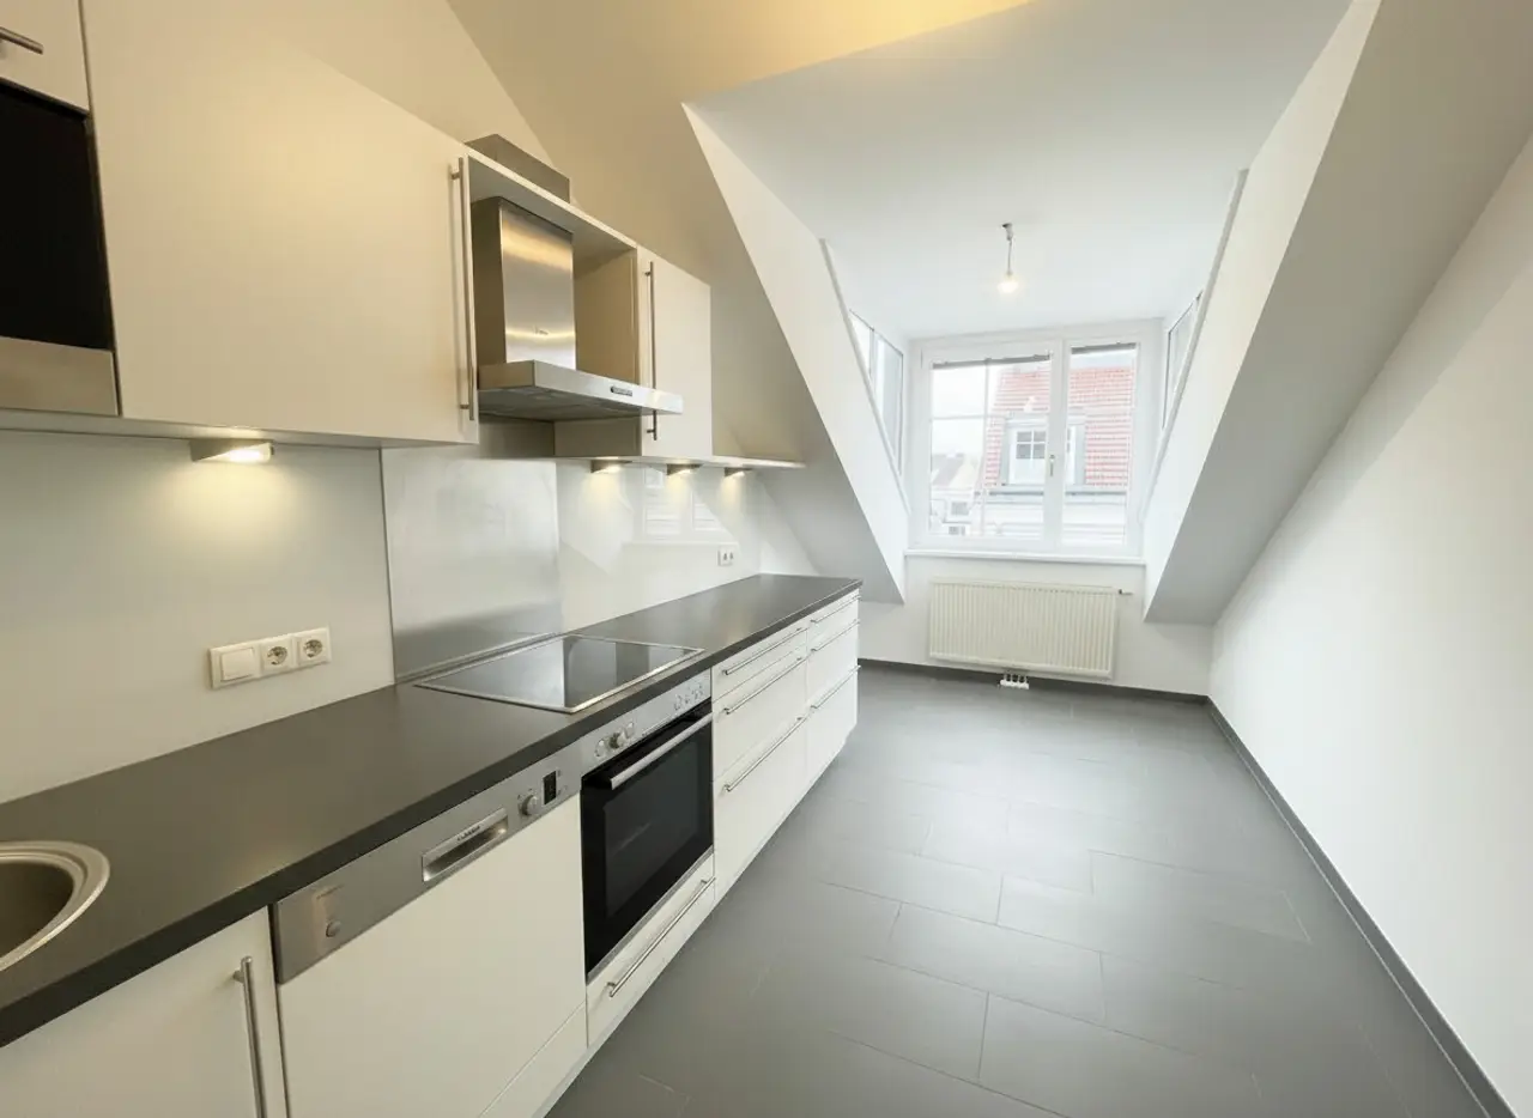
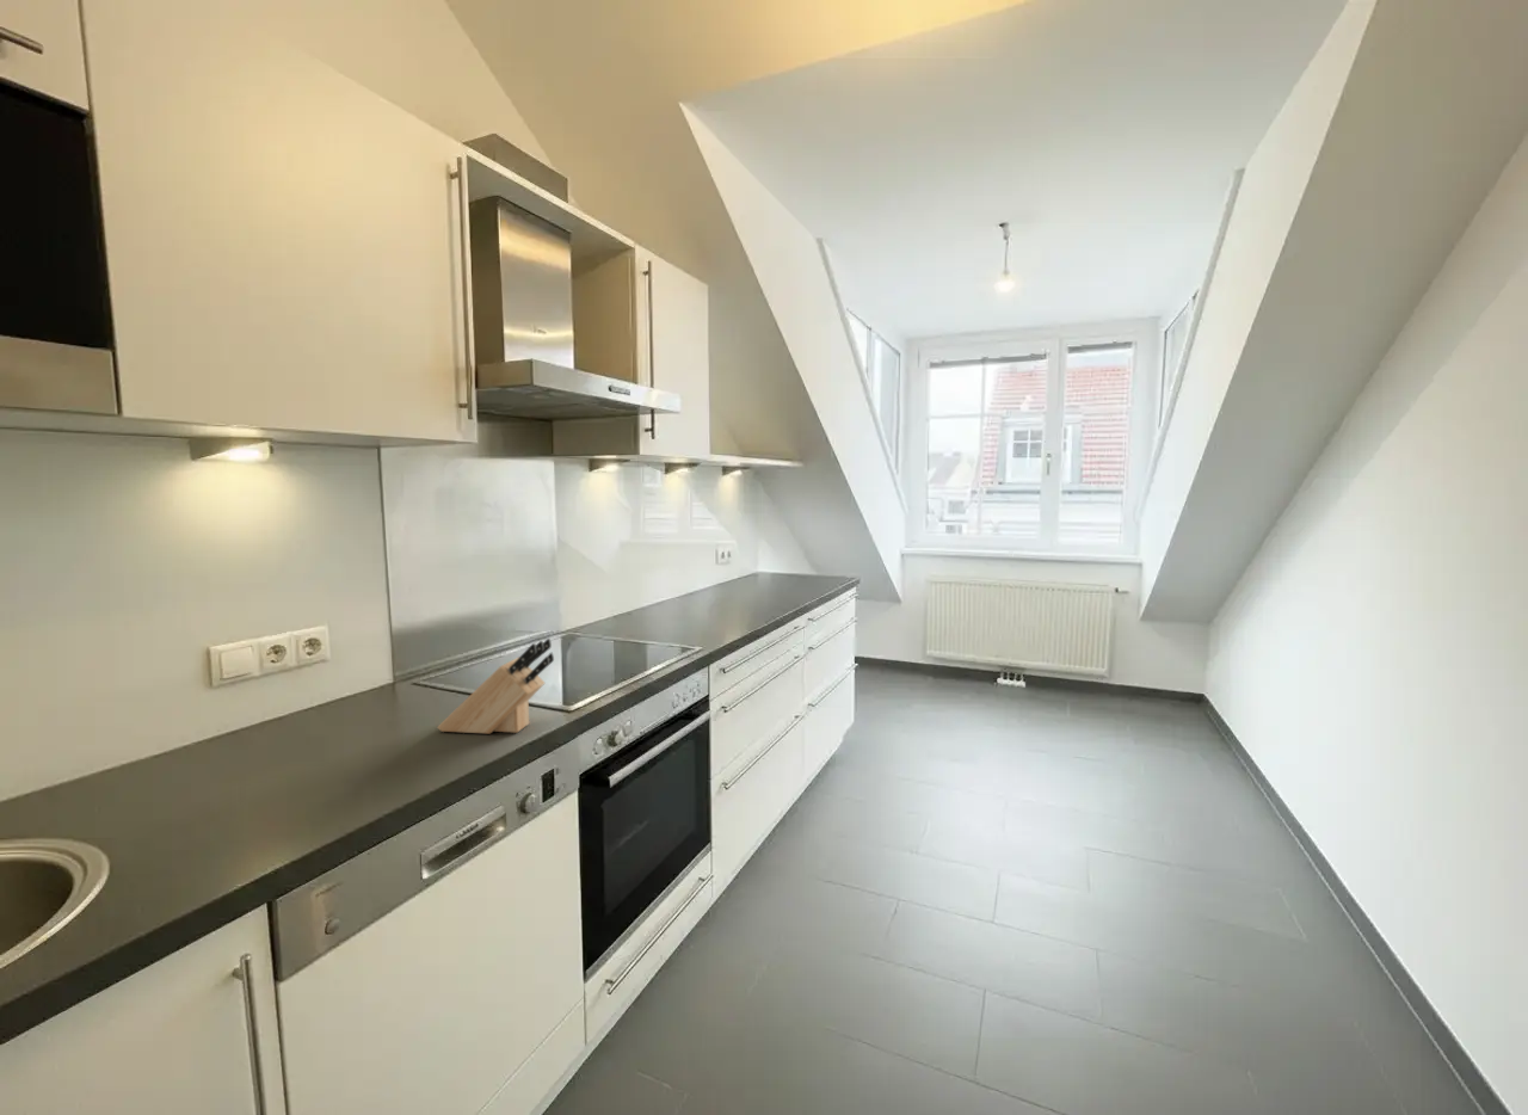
+ knife block (499, 683)
